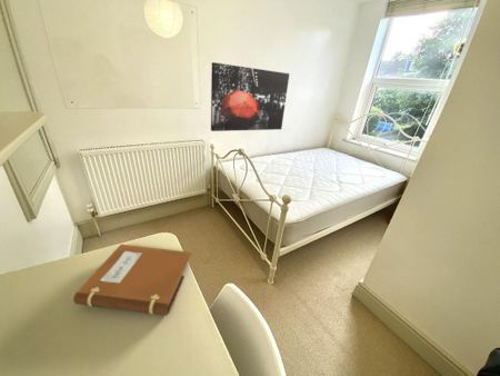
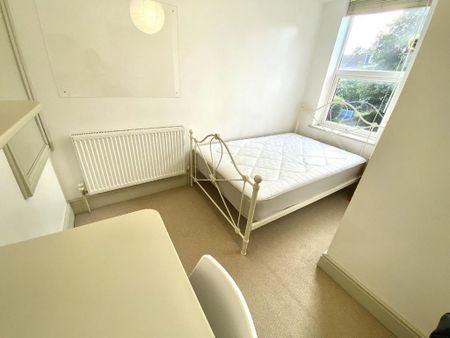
- notebook (138, 276)
- wall art (251, 100)
